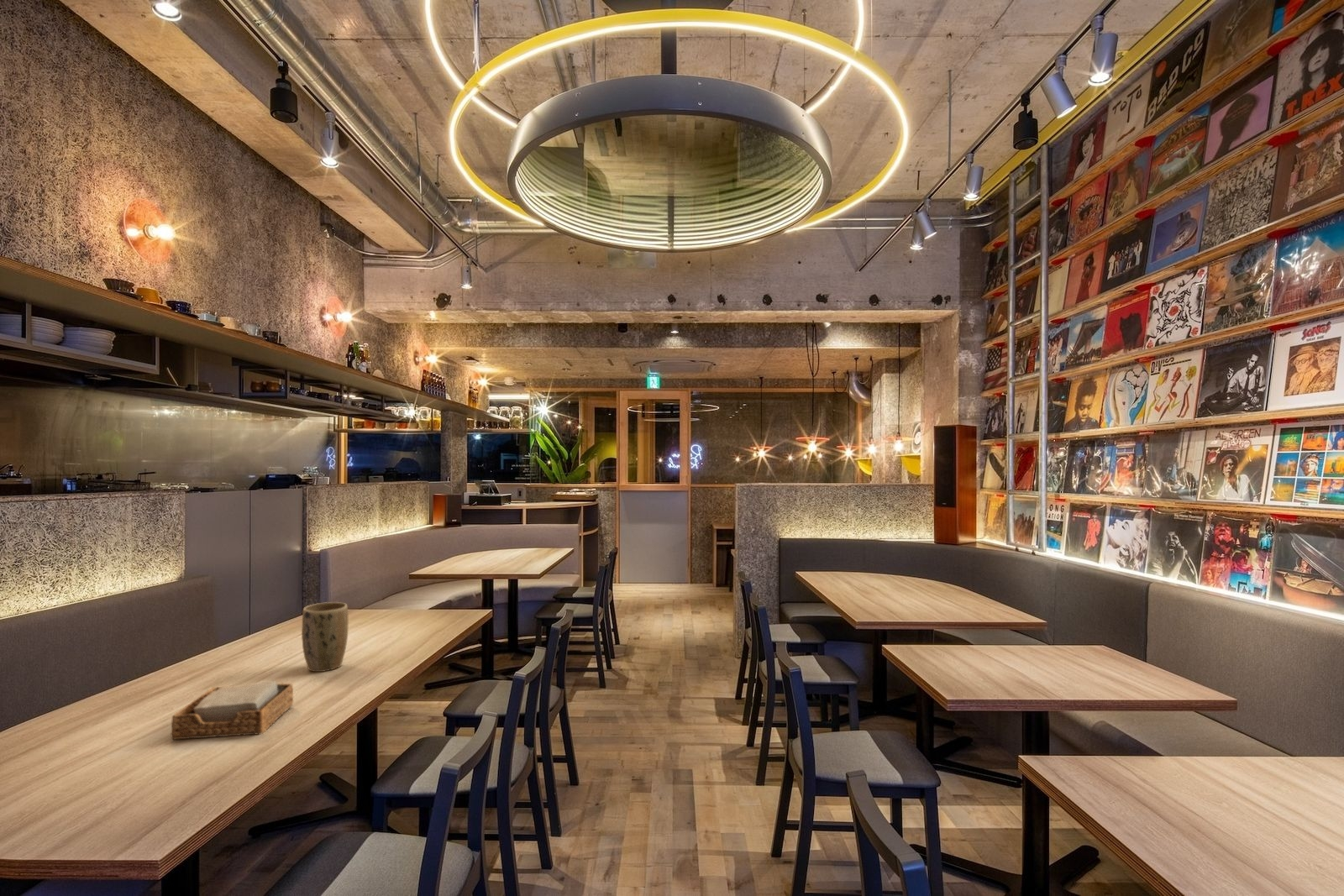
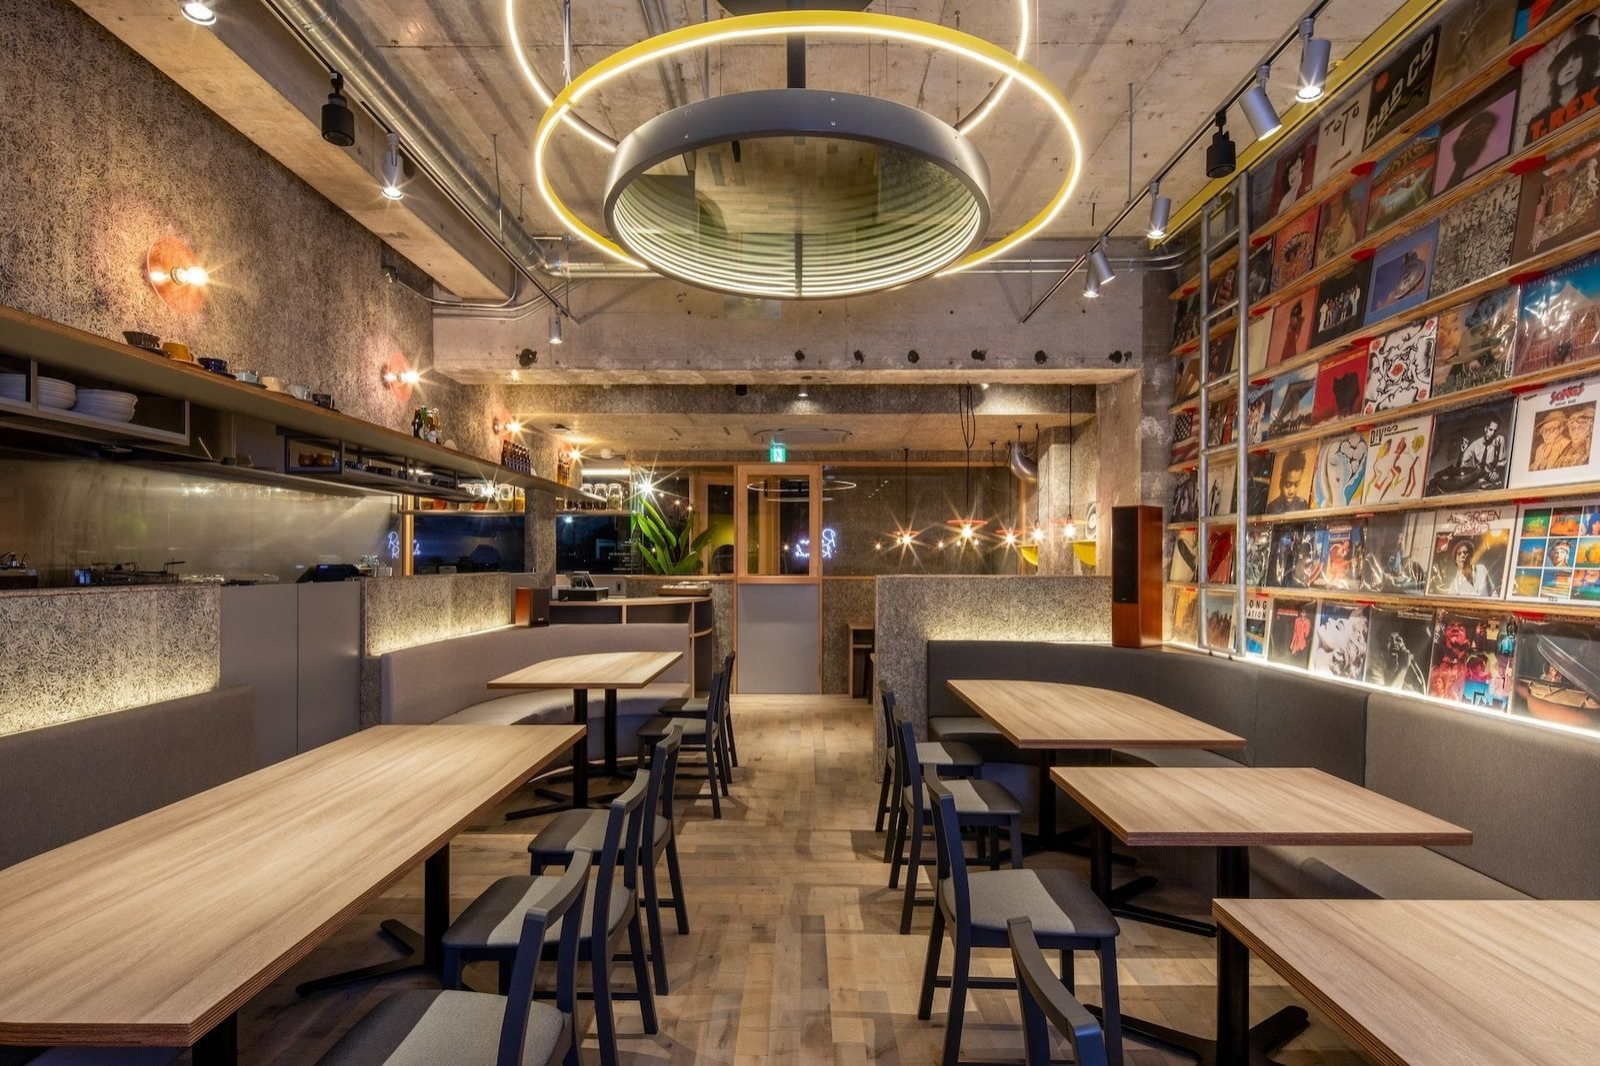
- napkin holder (236, 706)
- plant pot (325, 637)
